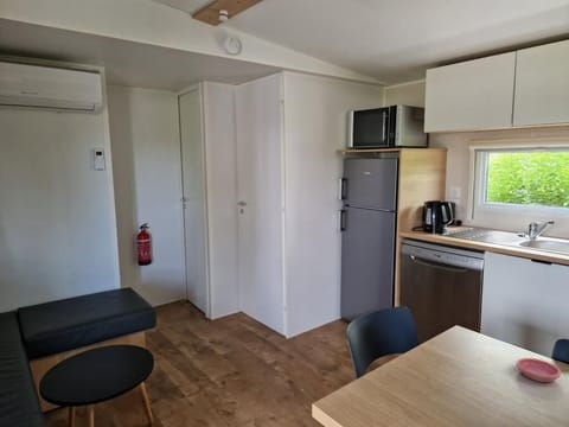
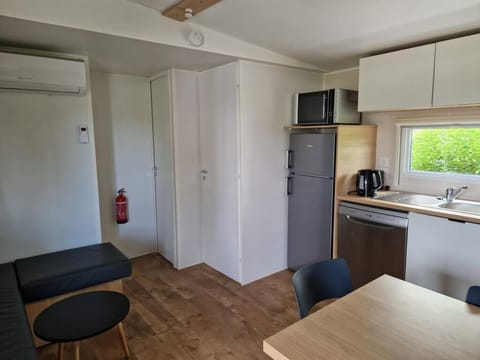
- saucer (537, 370)
